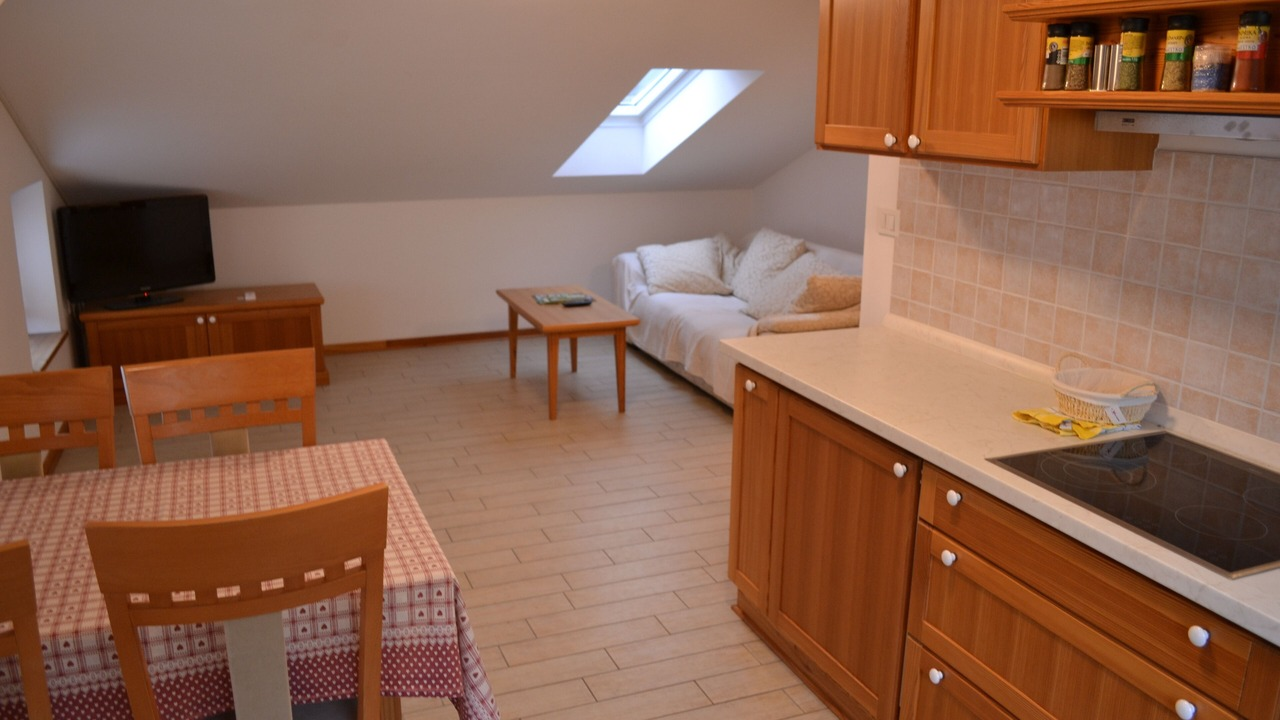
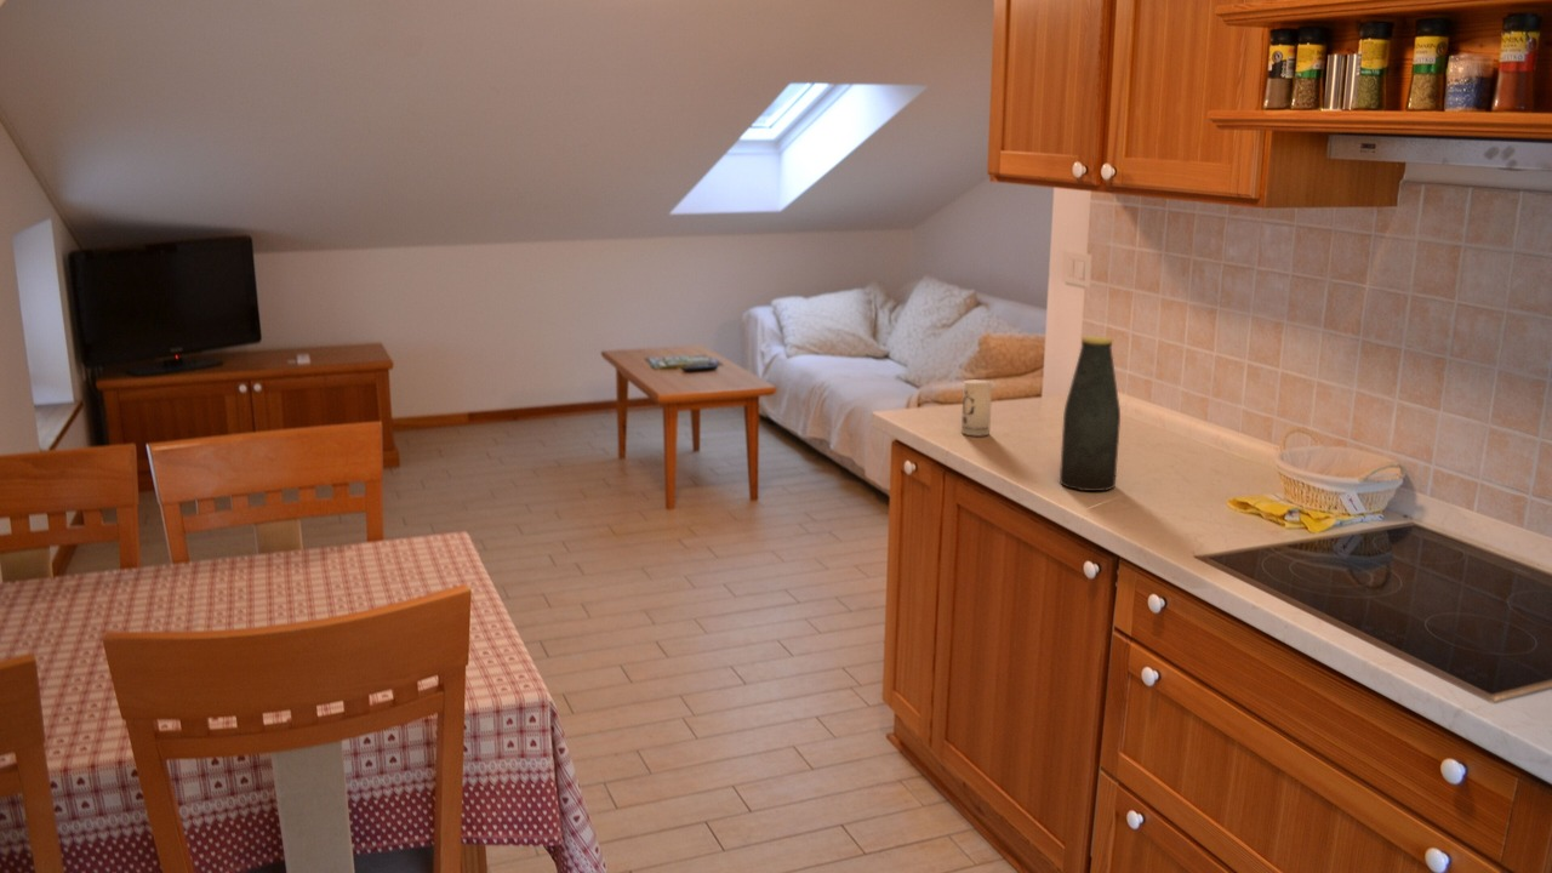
+ bottle (1091, 411)
+ candle (976, 407)
